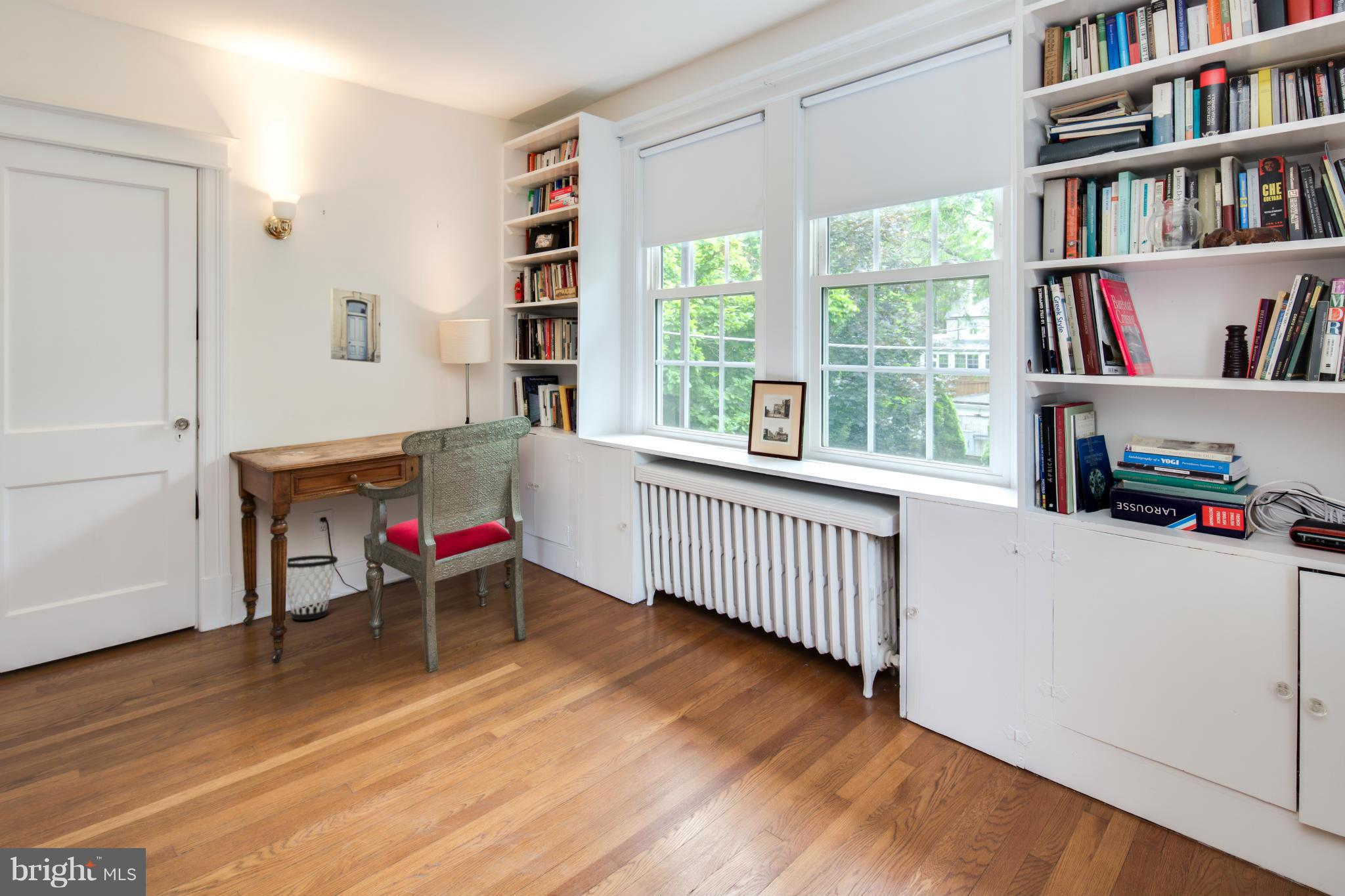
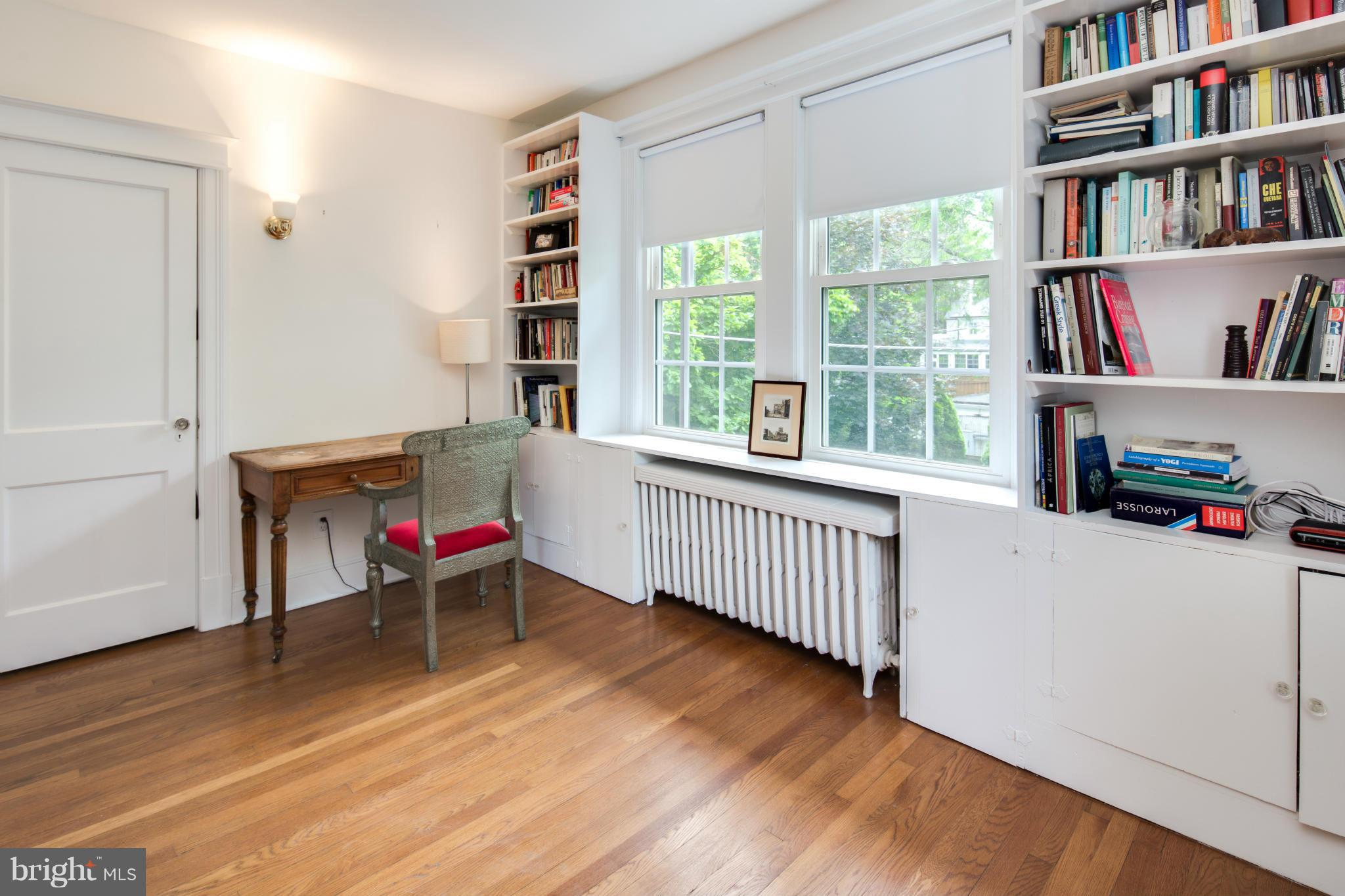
- wastebasket (309, 587)
- wall art (356, 326)
